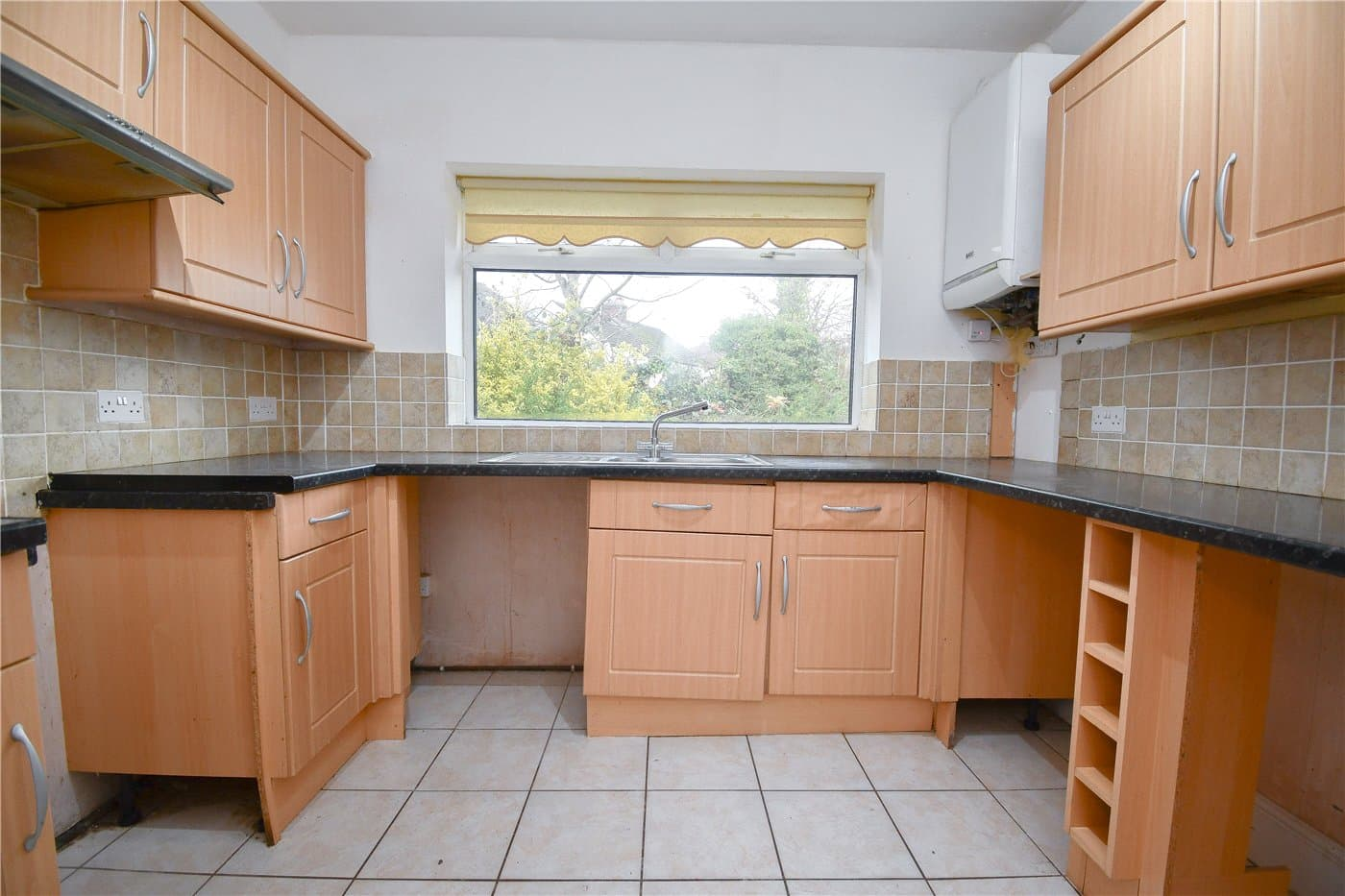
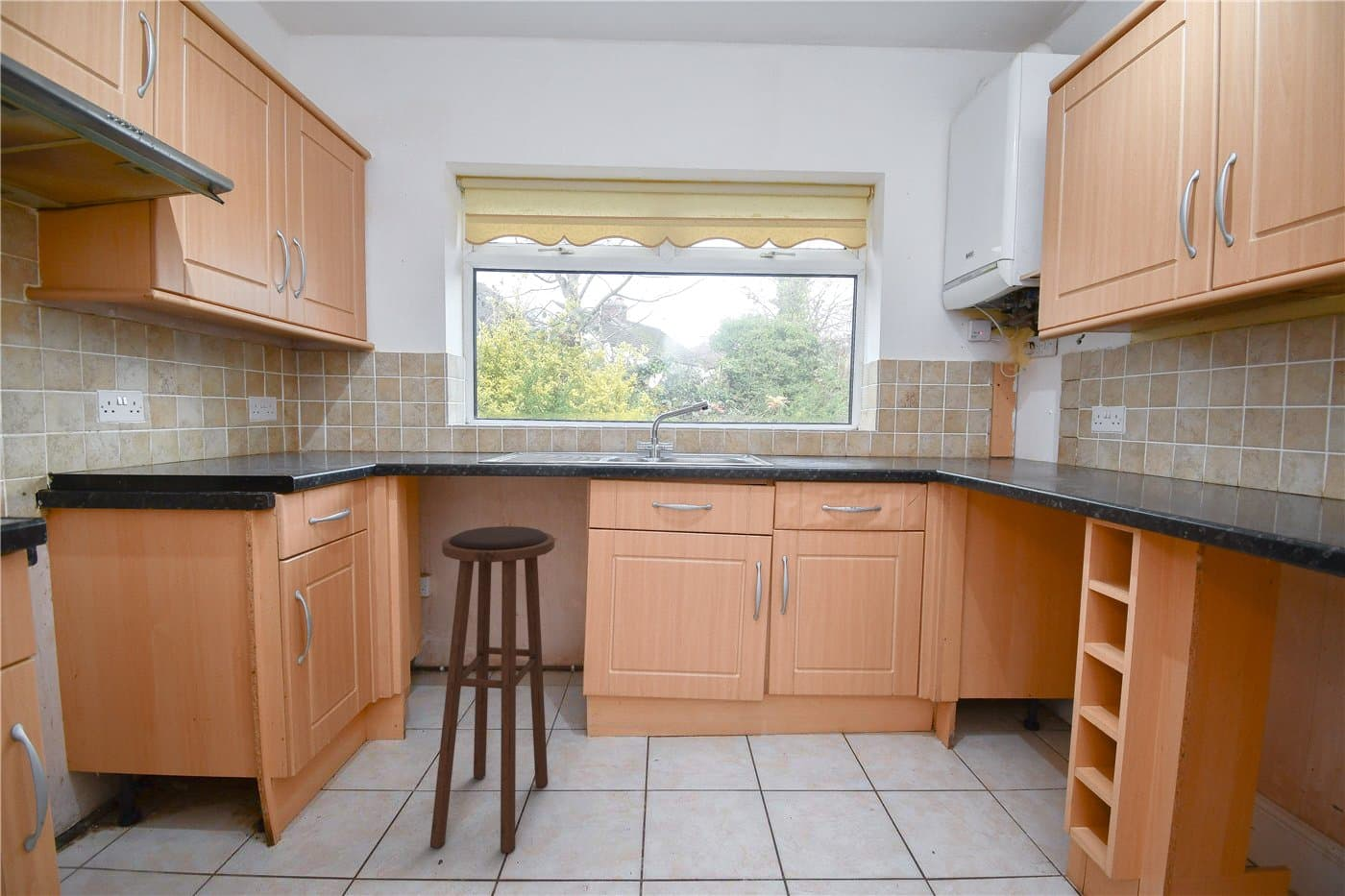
+ stool (501, 672)
